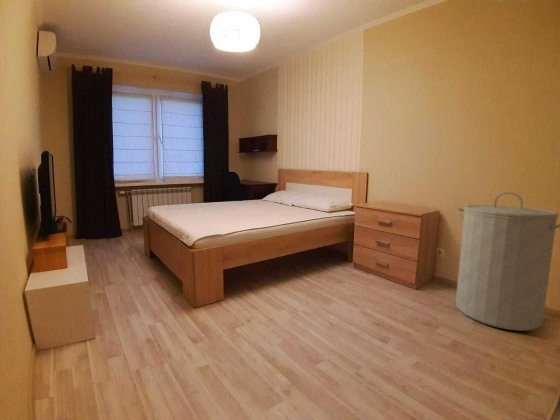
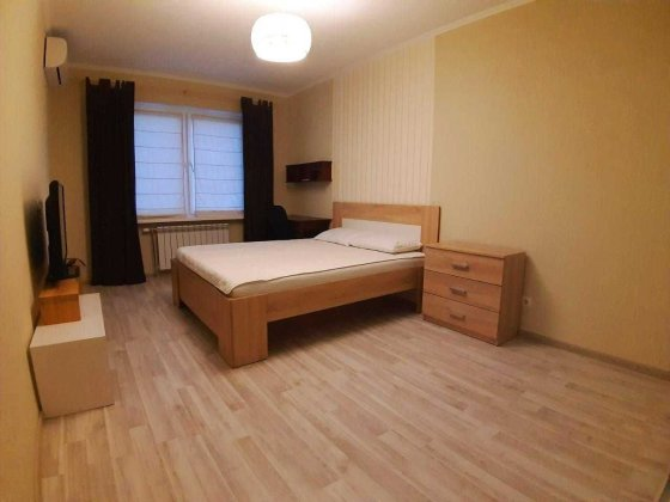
- laundry hamper (503, 254)
